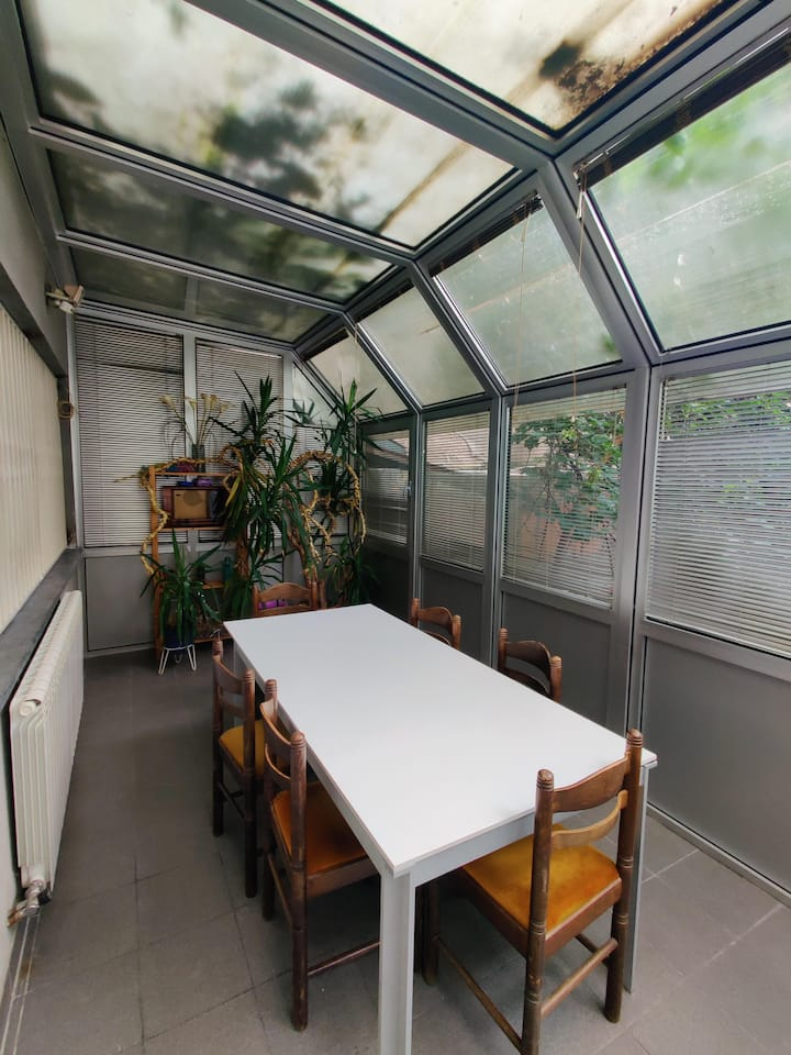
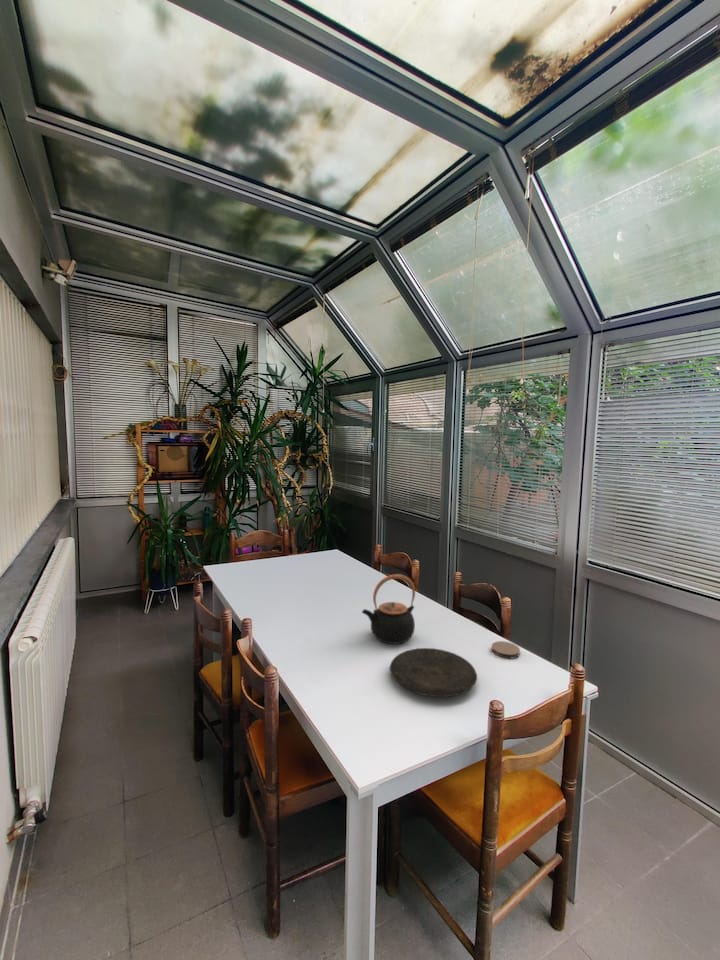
+ teapot (389, 606)
+ plate (432, 673)
+ coaster (505, 649)
